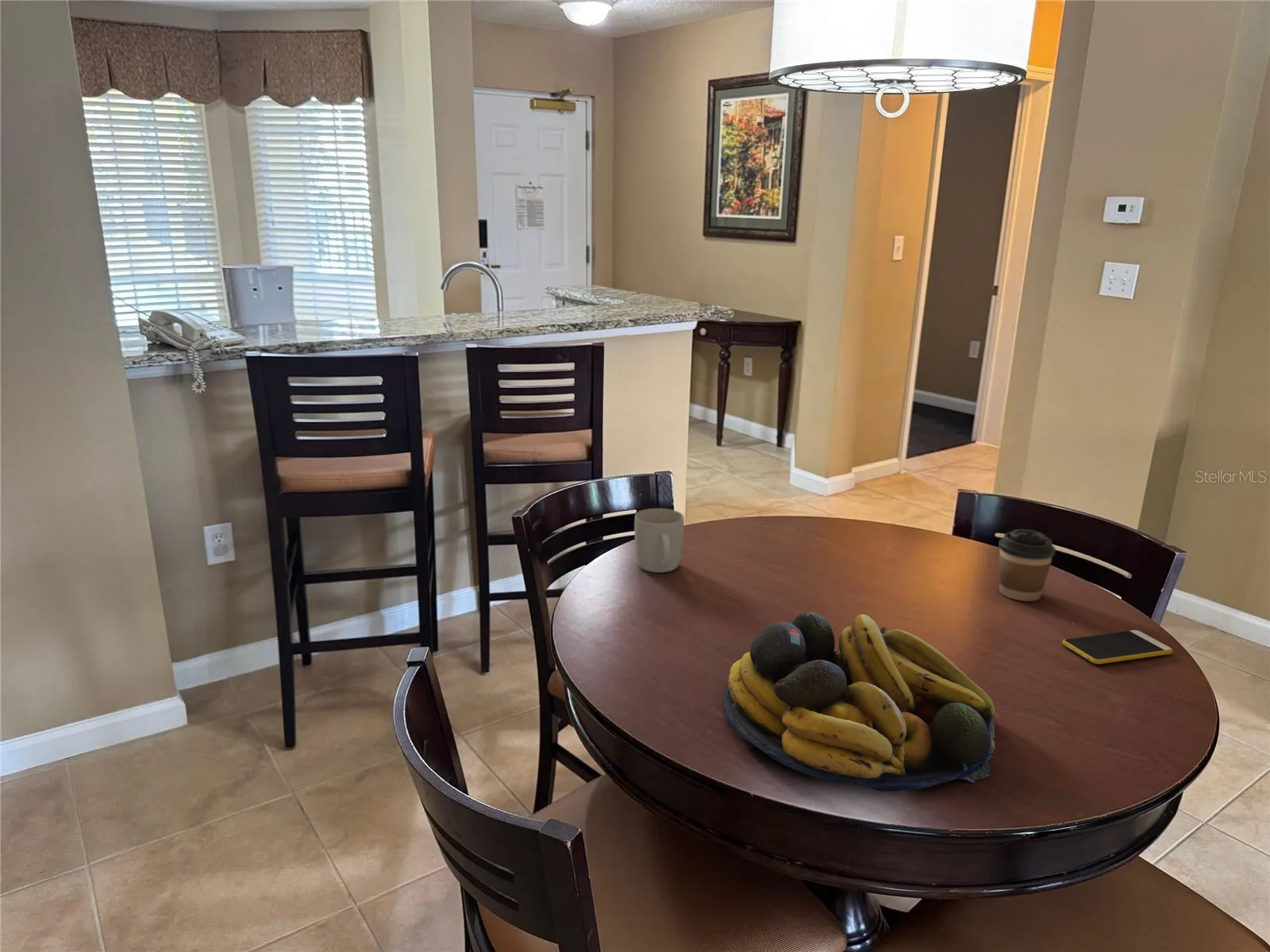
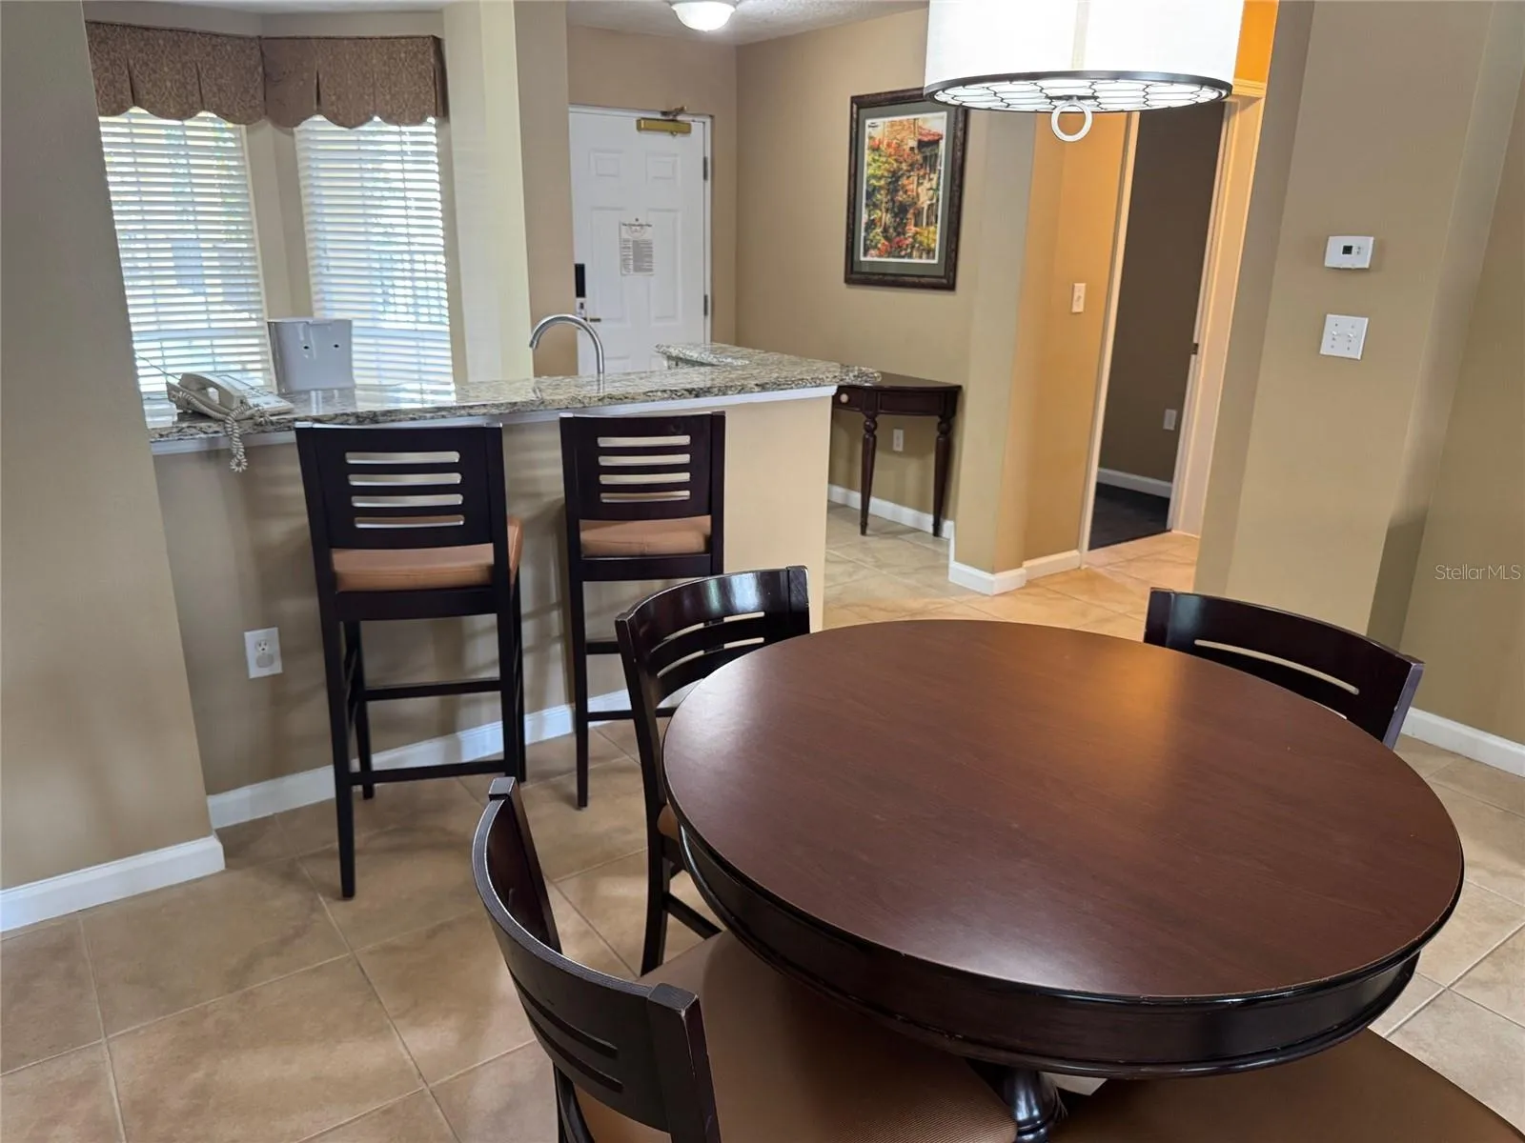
- smartphone (1117, 646)
- fruit bowl (857, 673)
- coffee cup (1024, 562)
- mug (660, 544)
